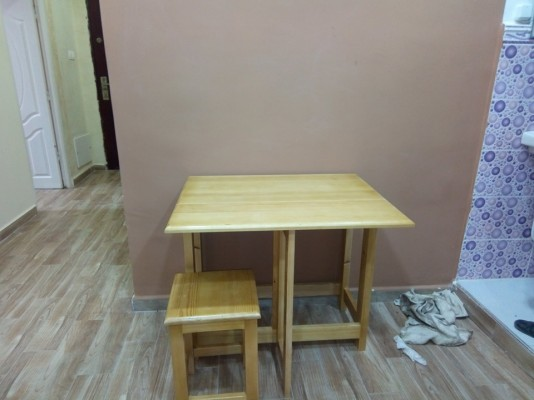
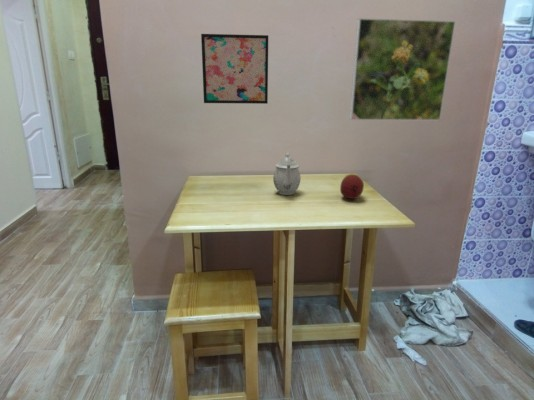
+ teapot (287, 173)
+ fruit (351, 186)
+ wall art (235, 69)
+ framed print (400, 72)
